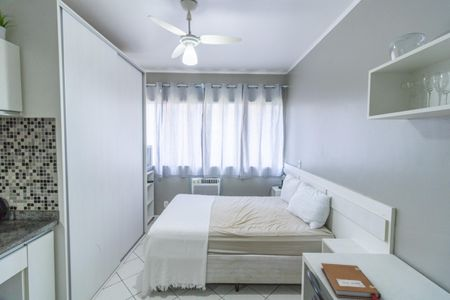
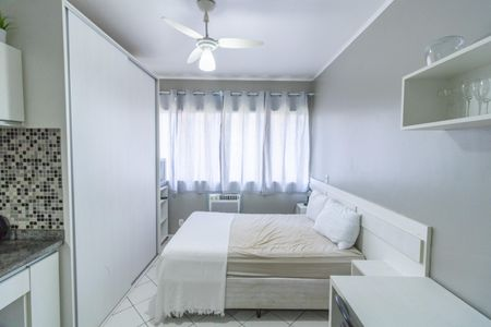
- notebook (348, 280)
